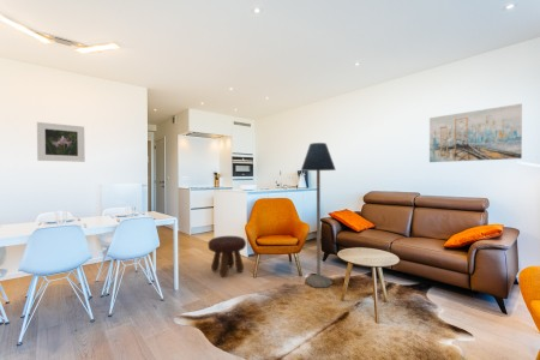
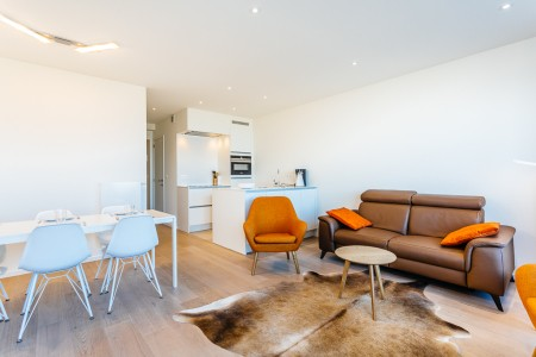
- floor lamp (318, 212)
- wall art (470, 136)
- footstool (227, 254)
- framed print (61, 143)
